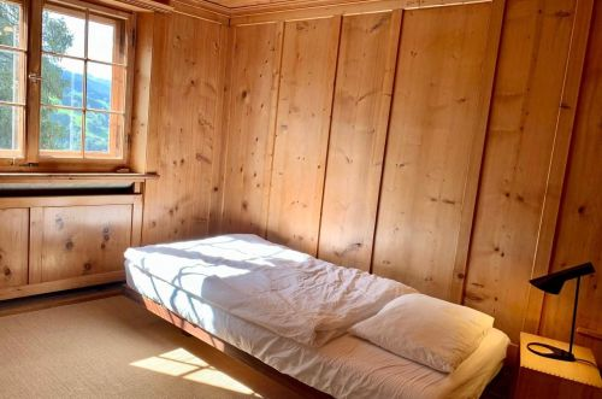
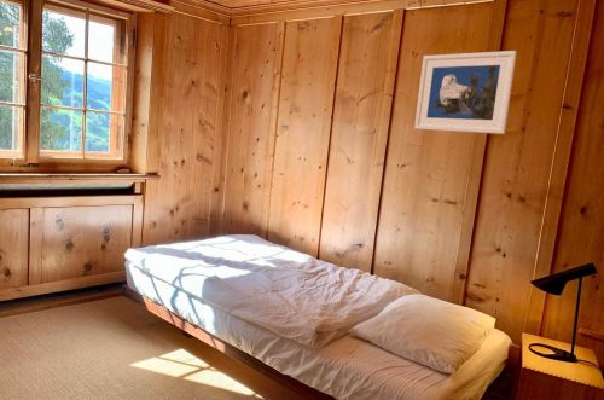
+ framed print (461, 92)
